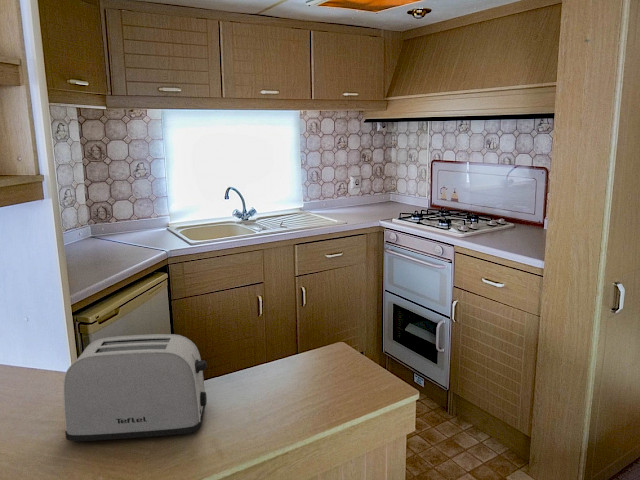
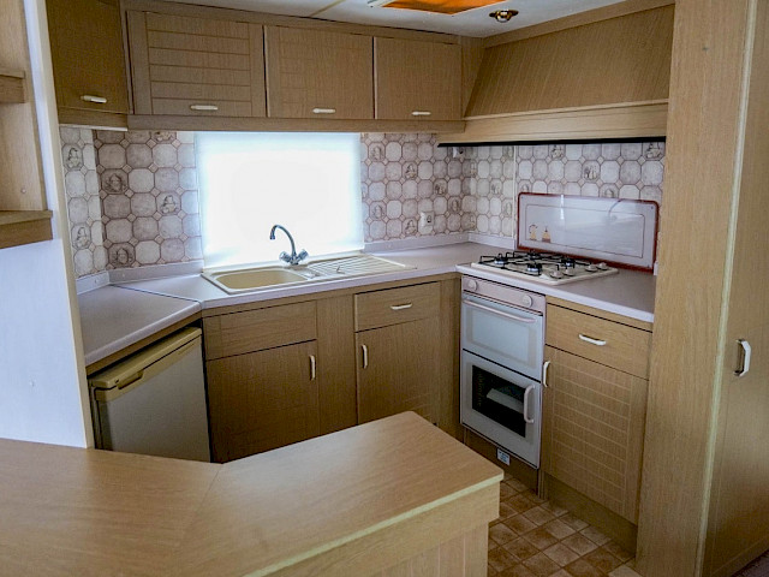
- toaster (140, 384)
